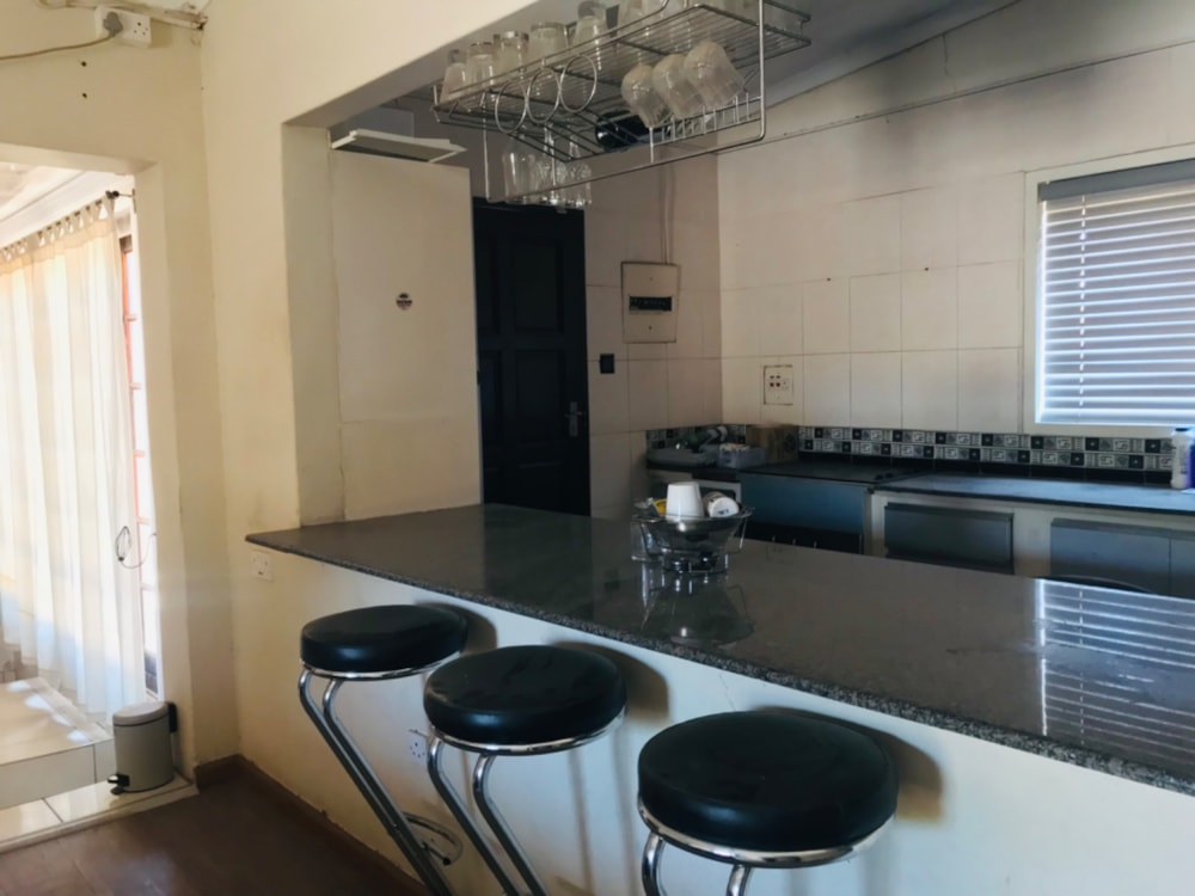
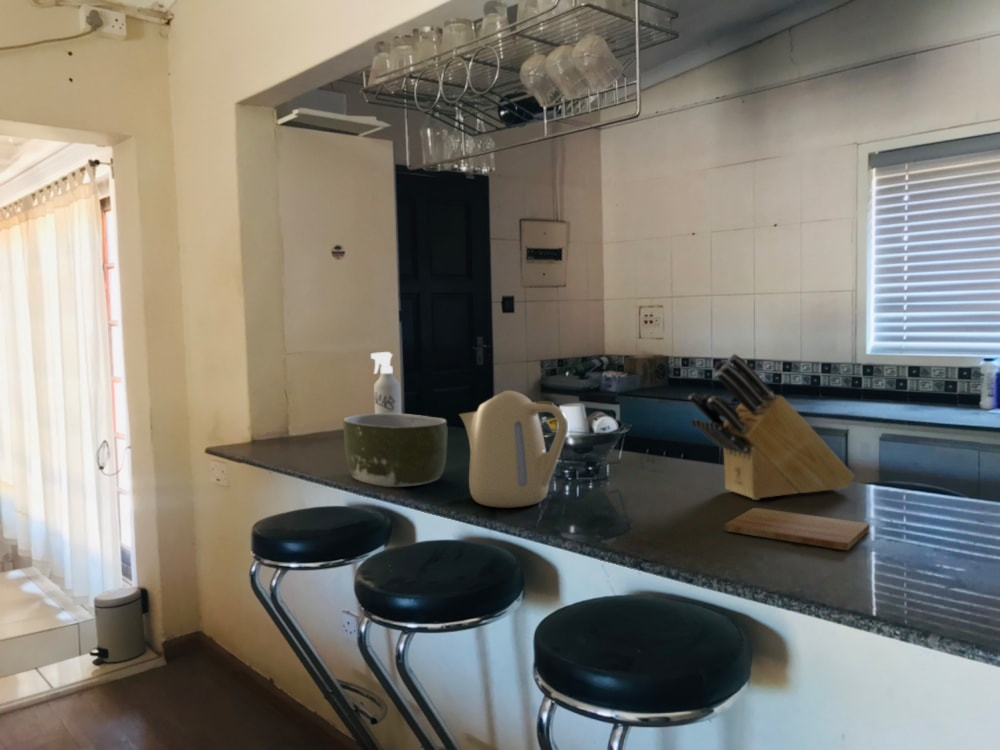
+ cutting board (796, 527)
+ bowl (393, 449)
+ knife block (770, 422)
+ kettle (513, 445)
+ spray bottle (384, 393)
